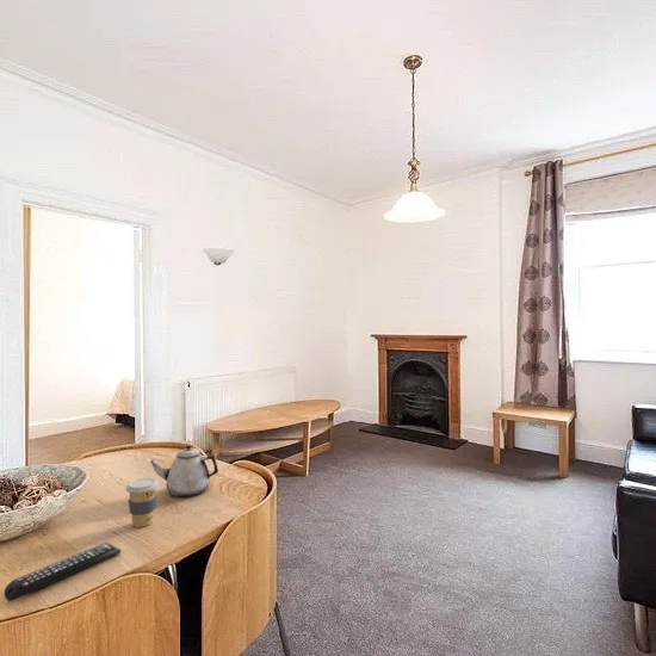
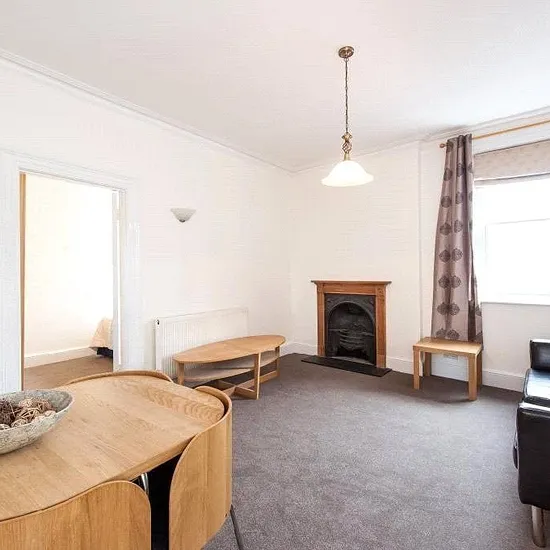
- coffee cup (142, 502)
- remote control (67, 568)
- teapot (184, 468)
